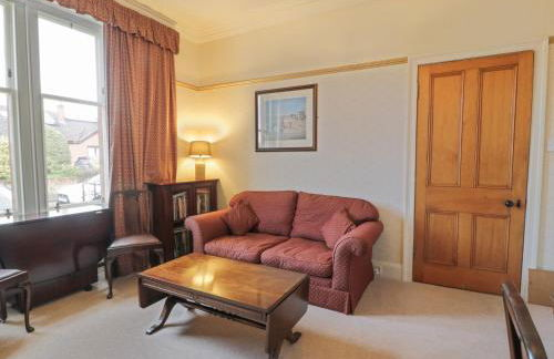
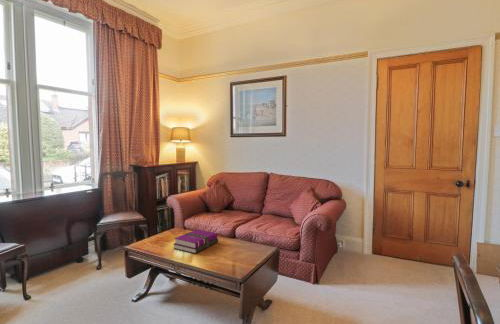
+ hardback book (196, 240)
